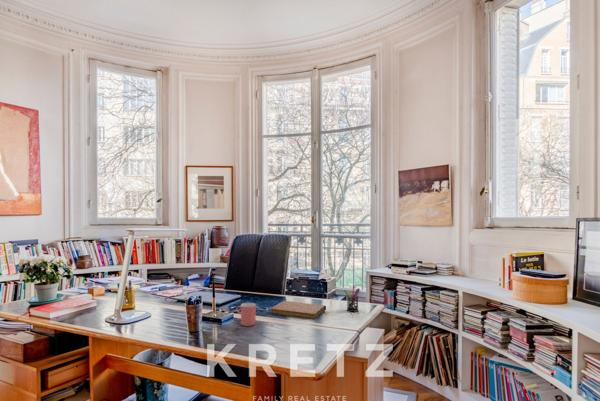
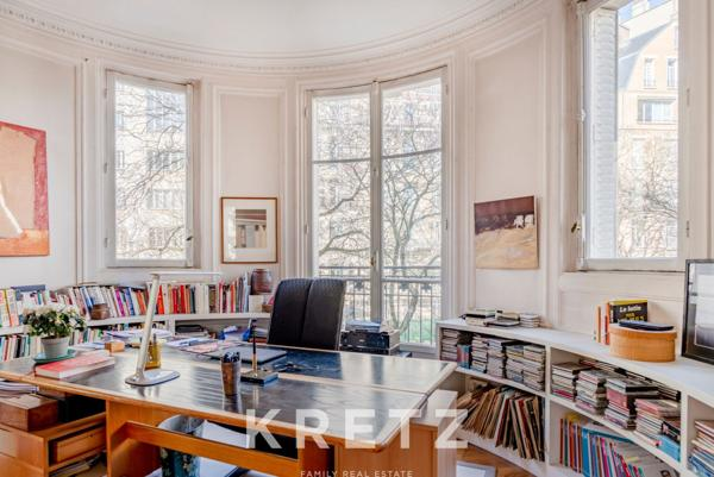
- notebook (298, 309)
- cup (245, 313)
- pen holder (351, 298)
